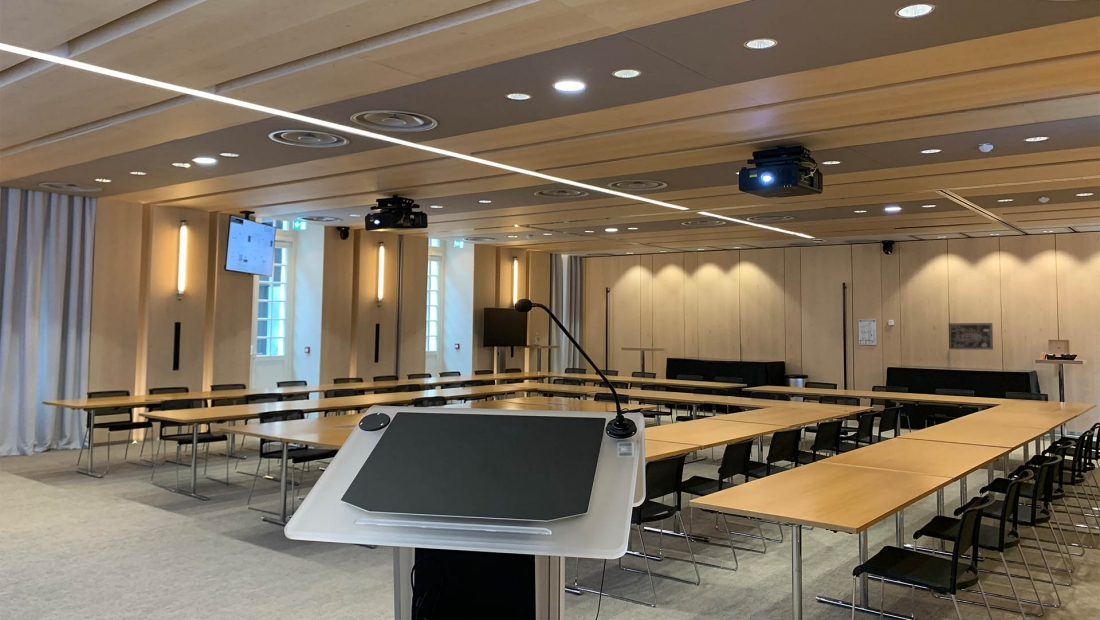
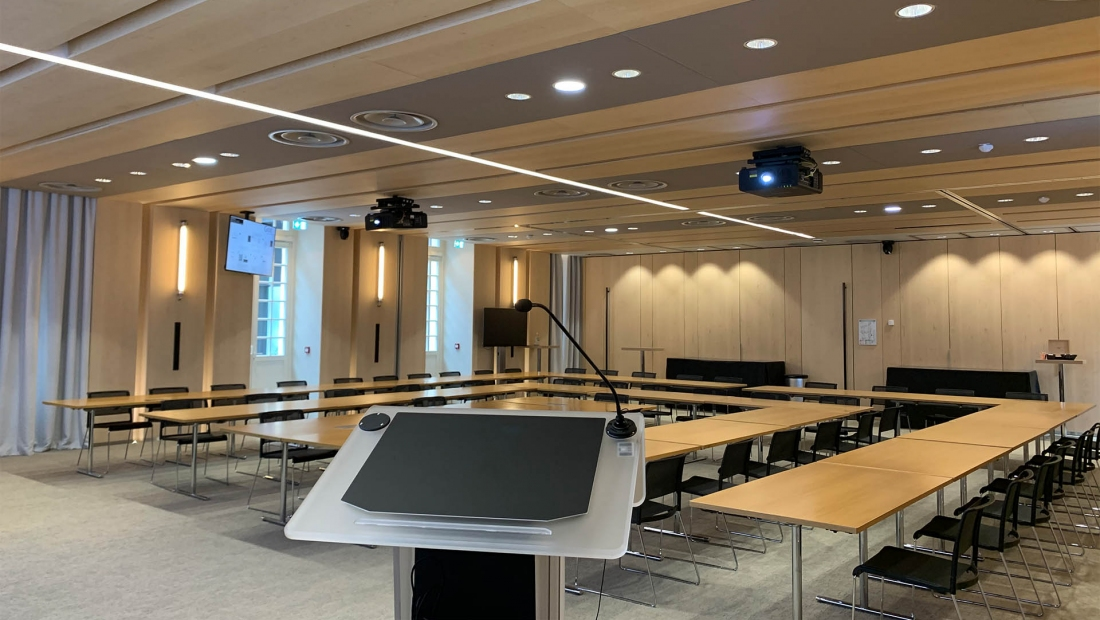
- wall art (970, 336)
